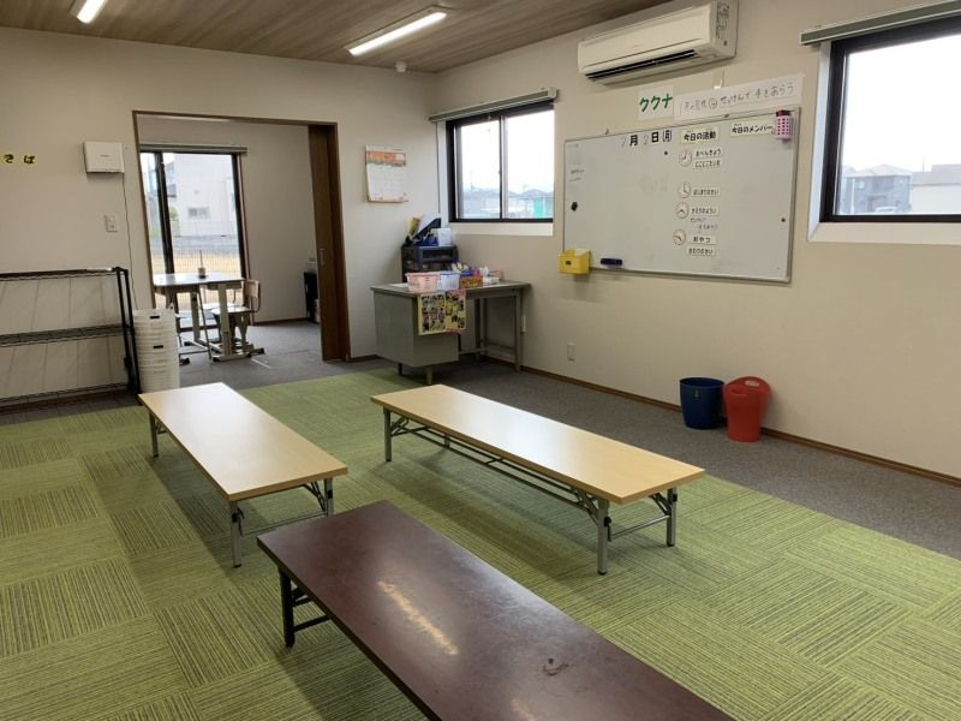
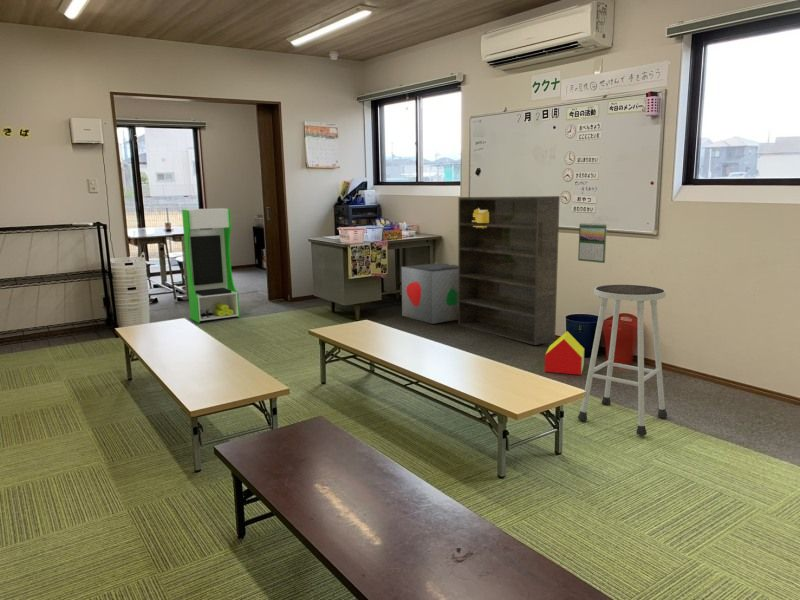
+ calendar (592, 242)
+ toy house (565, 351)
+ storage bin (436, 291)
+ storage cabinet (211, 264)
+ bookshelf (504, 265)
+ stool (623, 364)
